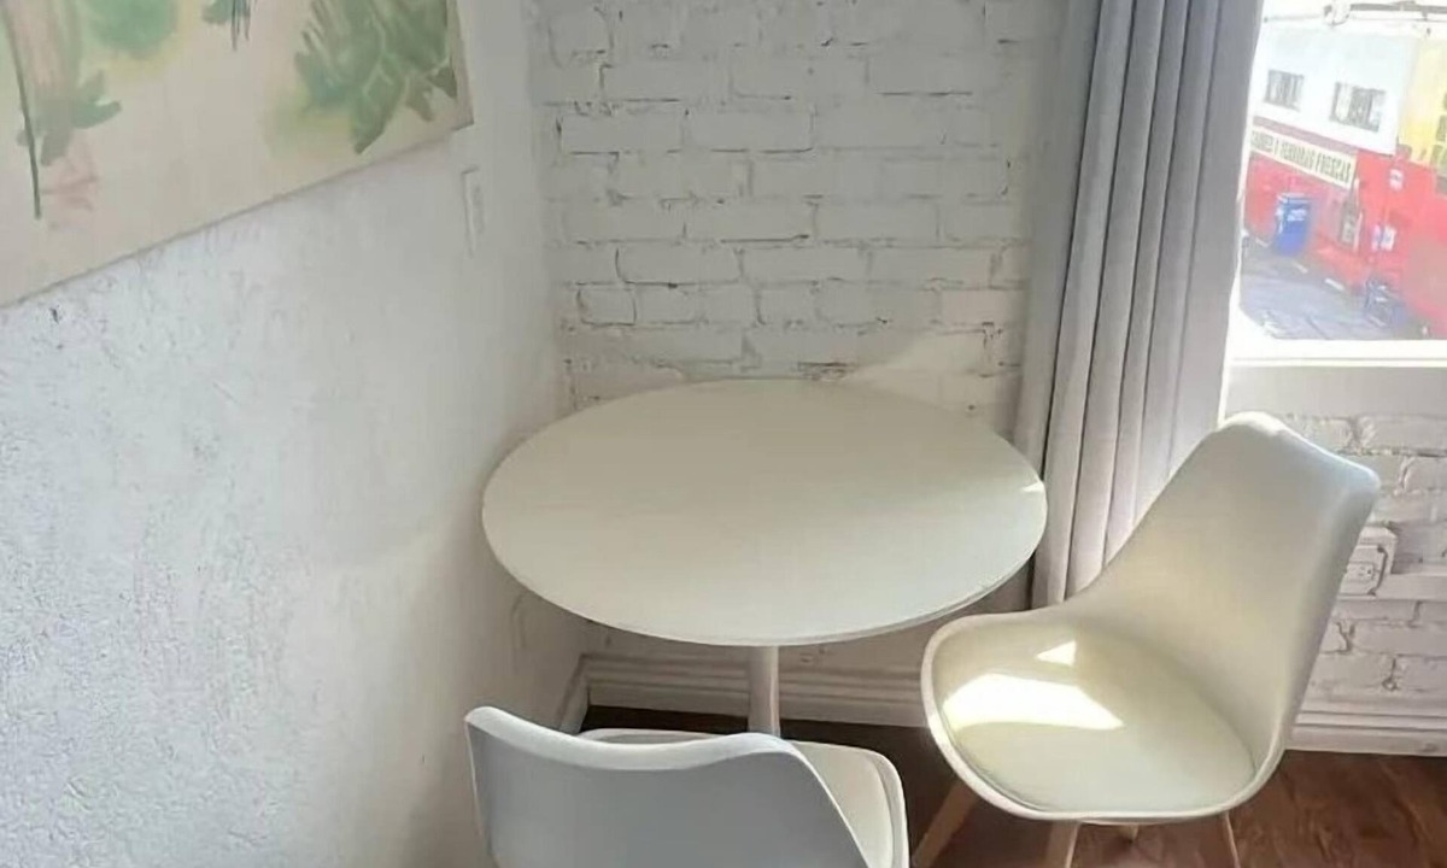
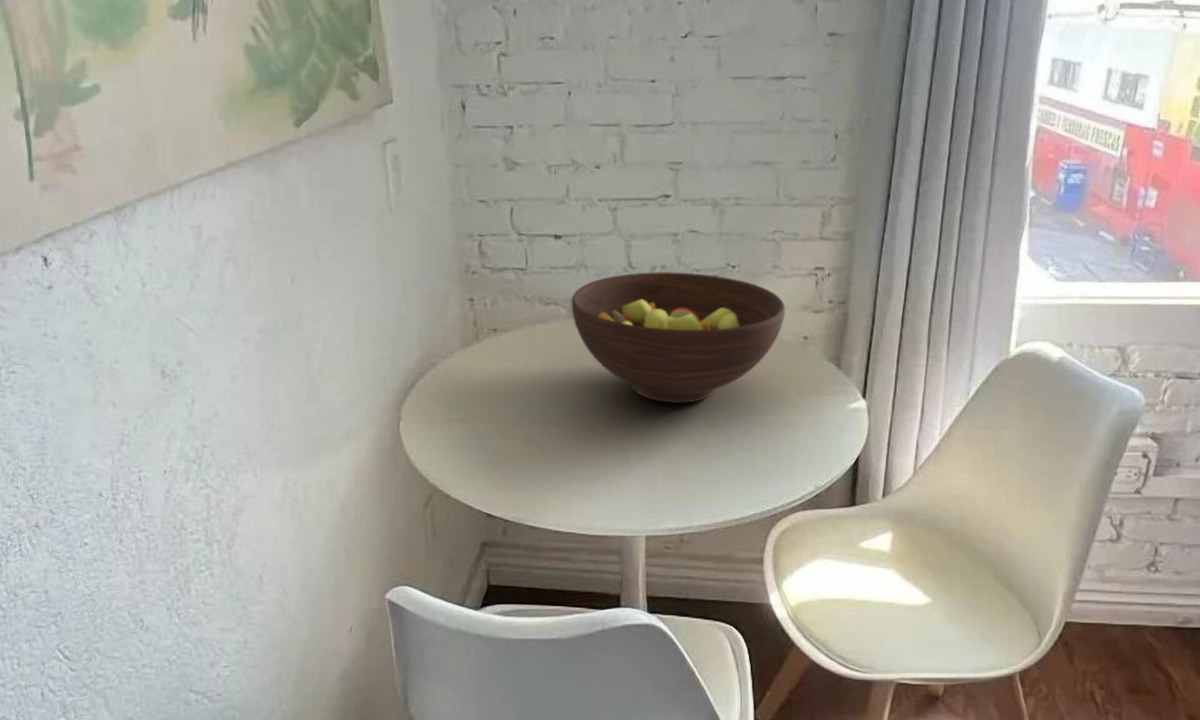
+ fruit bowl (675, 345)
